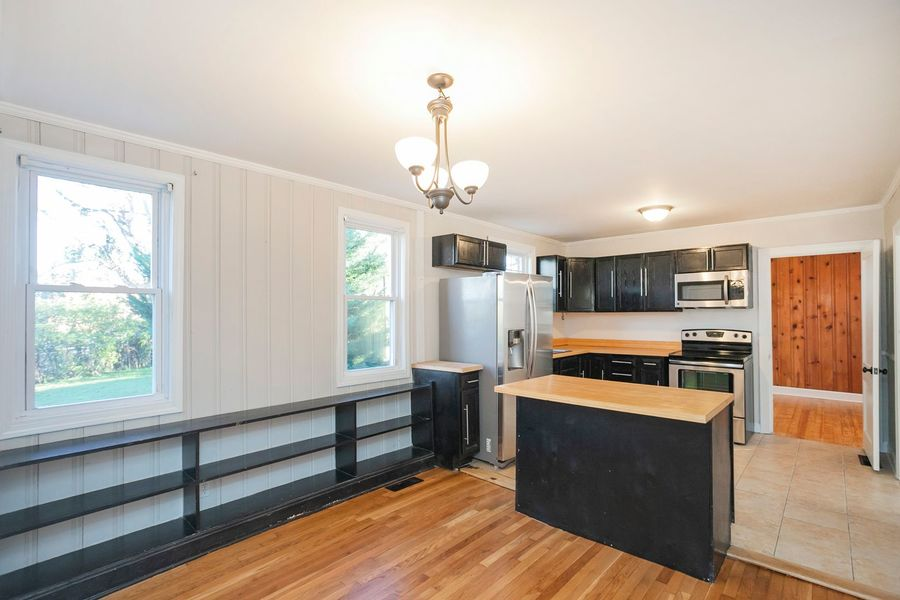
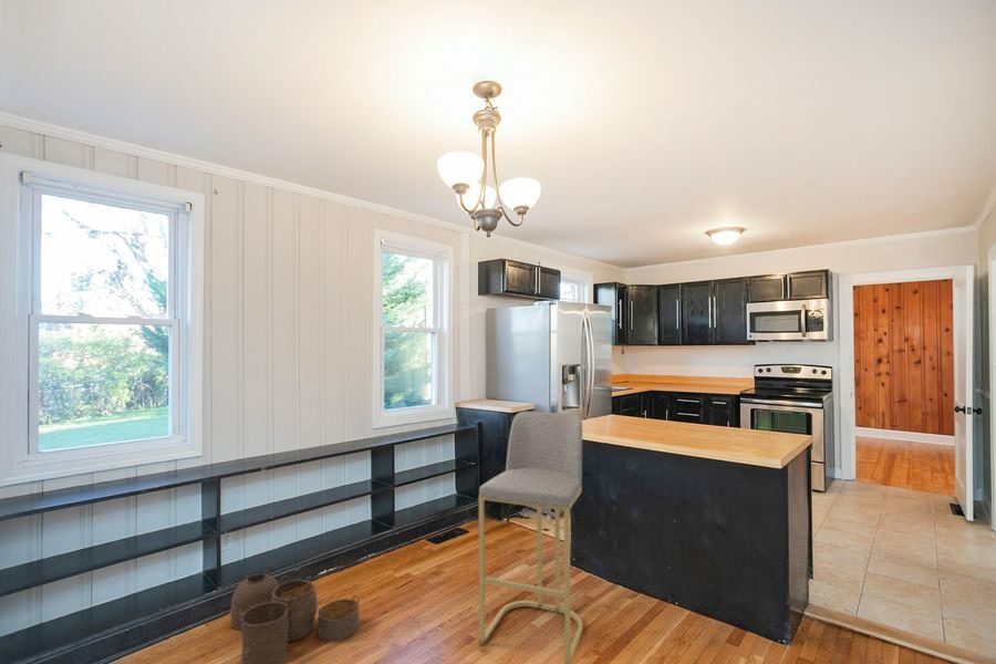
+ woven basket (284, 602)
+ bar stool (537, 522)
